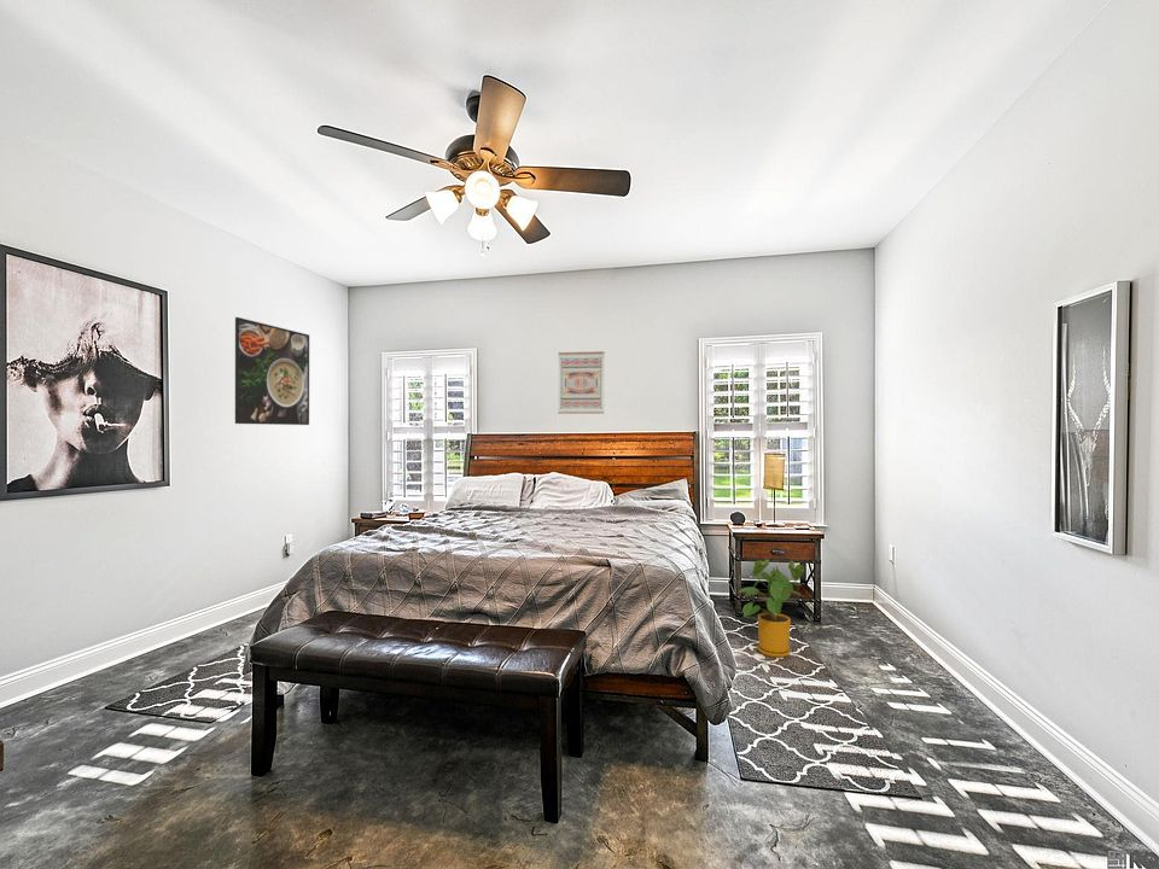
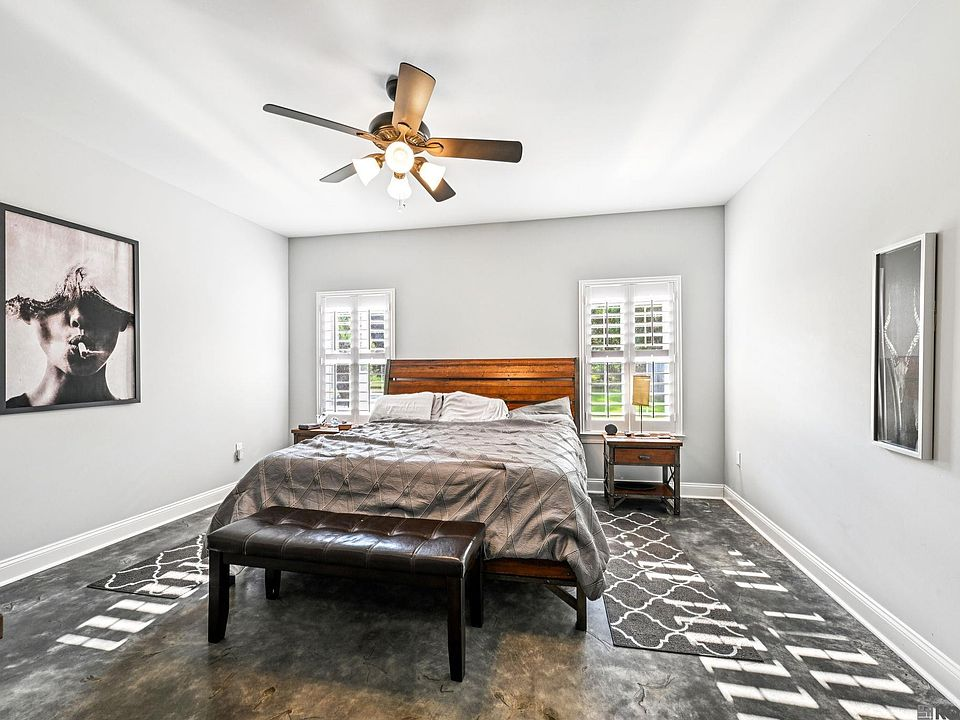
- house plant (770, 607)
- wall art (581, 383)
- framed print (275, 375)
